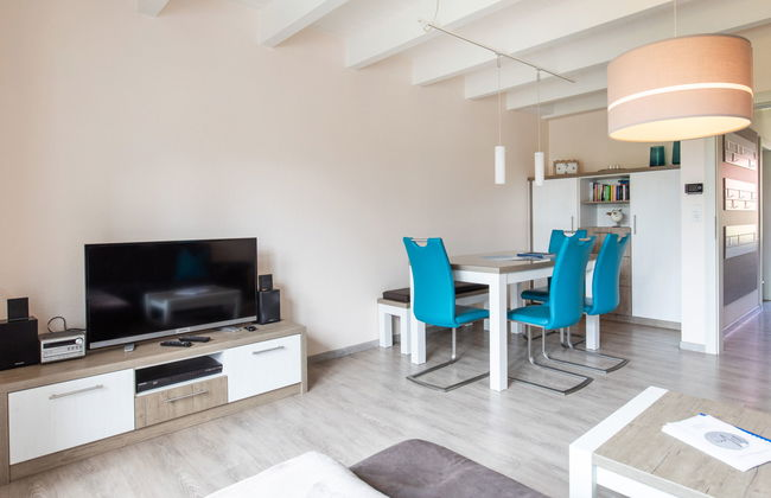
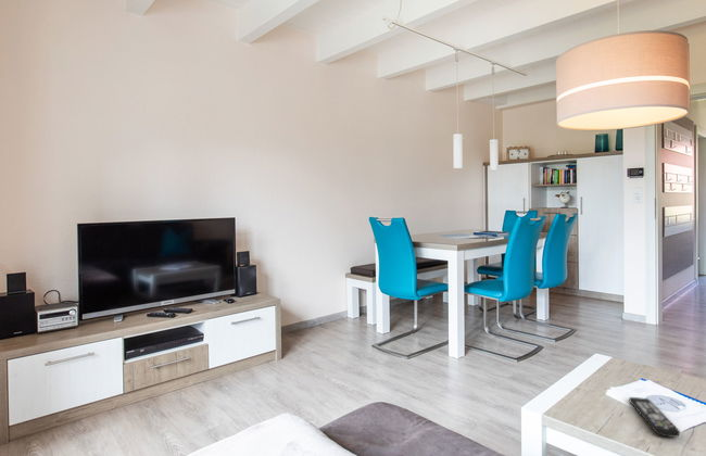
+ remote control (652, 415)
